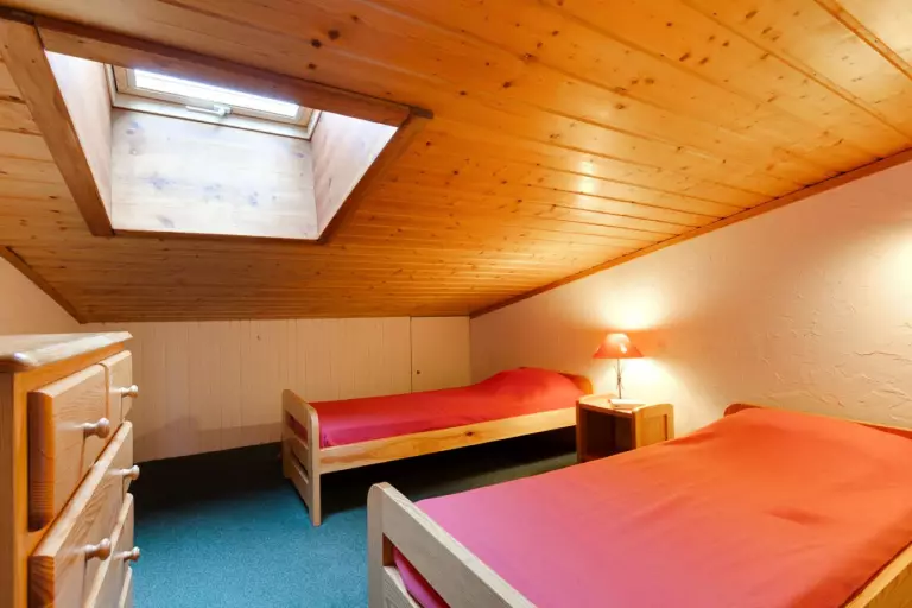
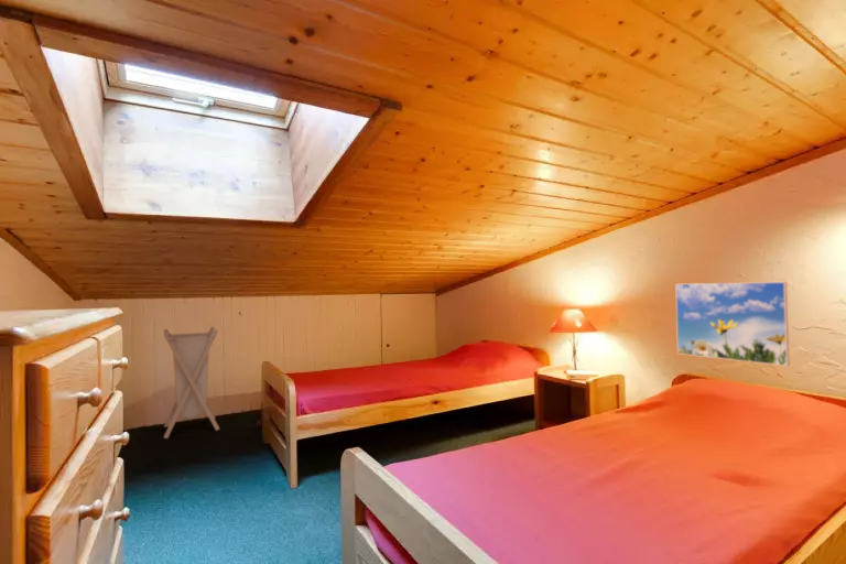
+ laundry hamper (191, 378)
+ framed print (727, 321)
